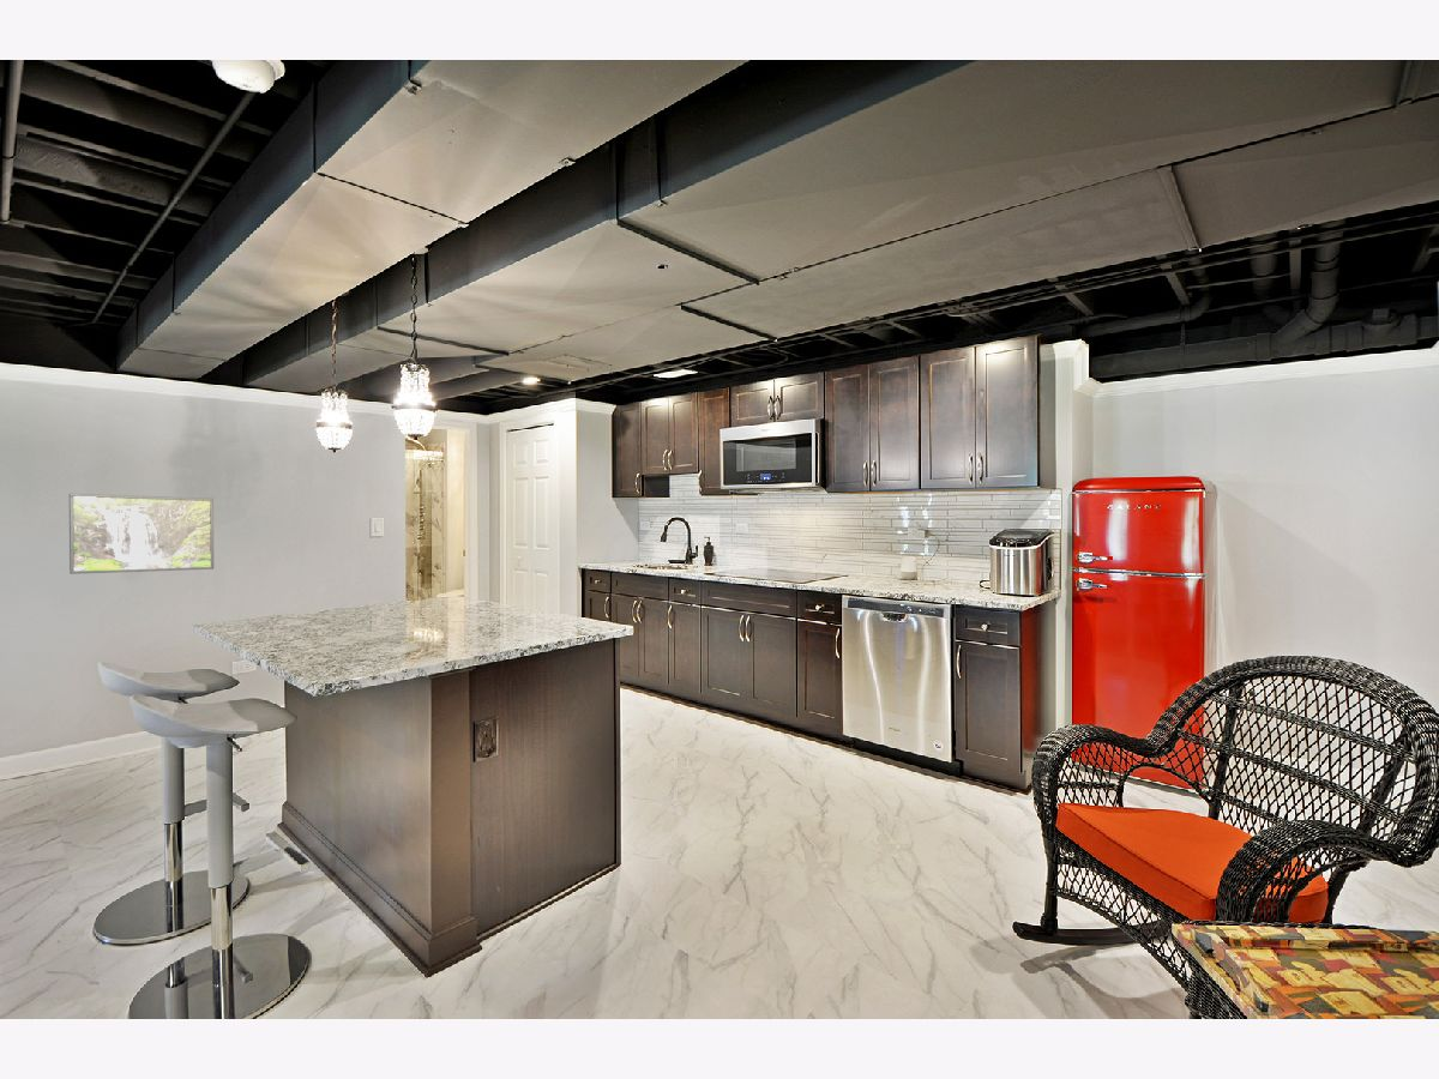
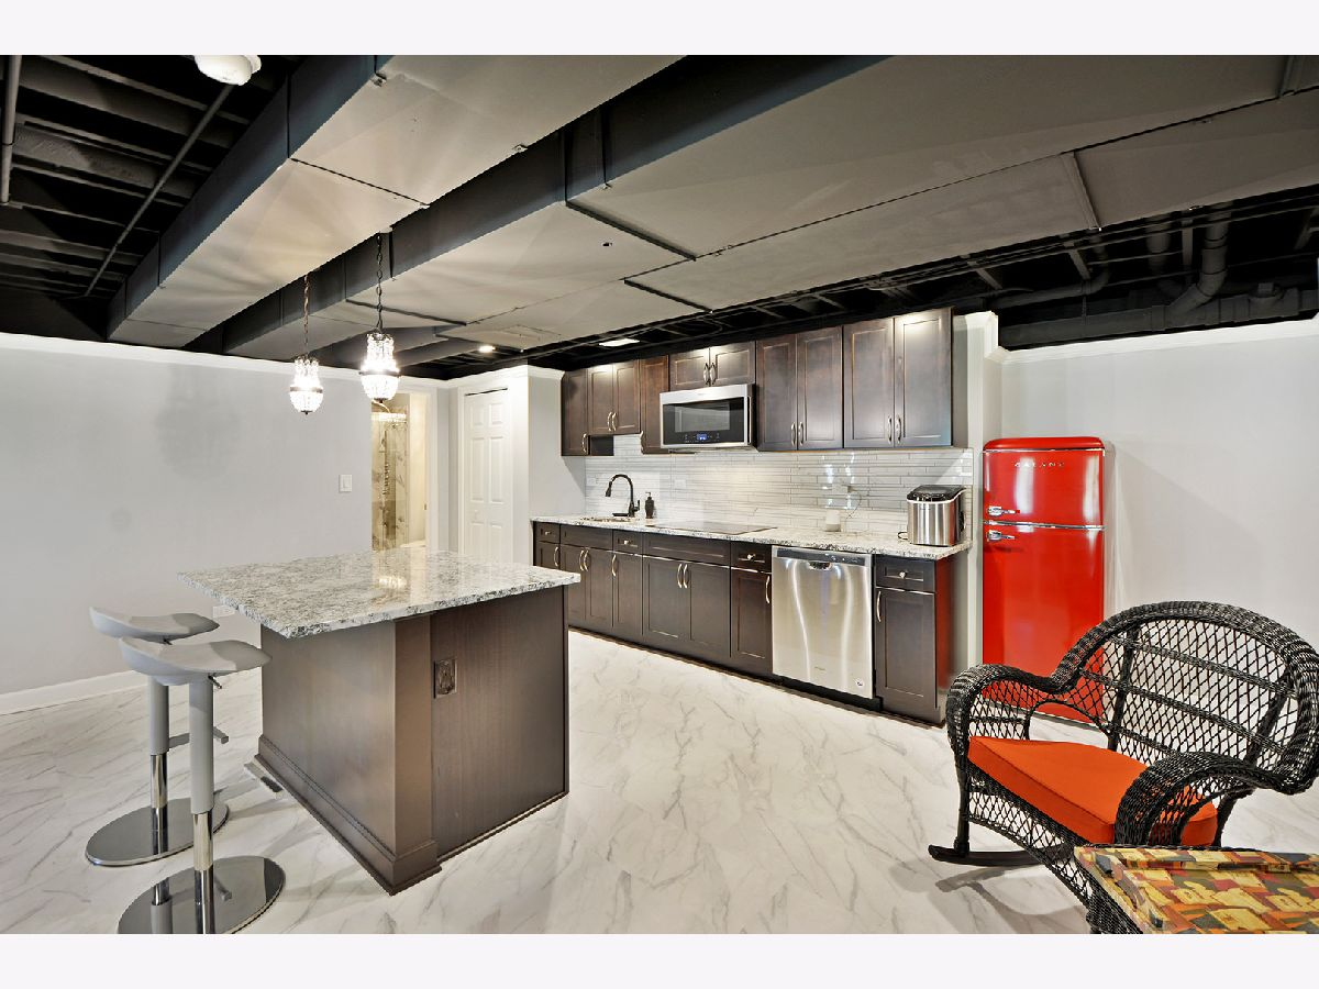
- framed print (145, 534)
